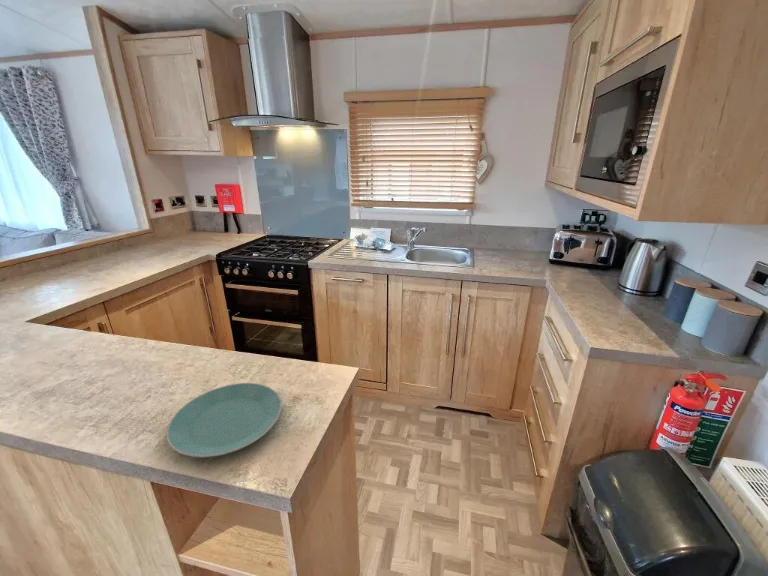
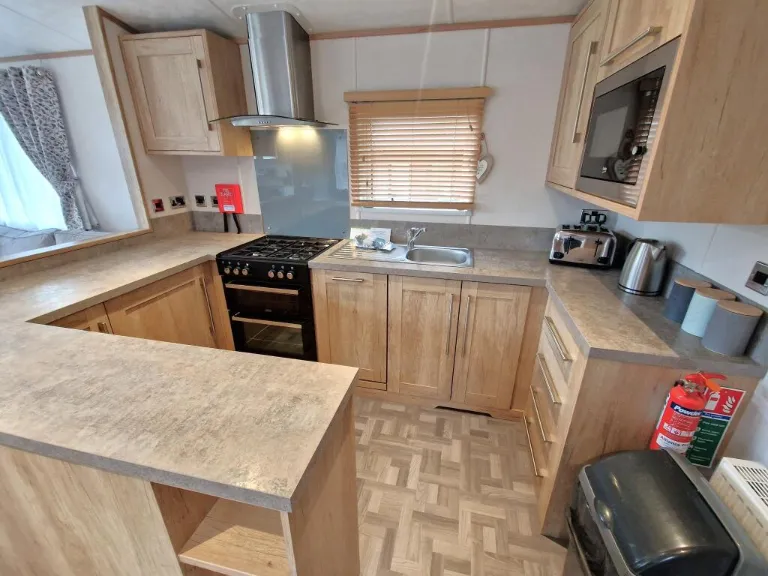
- plate (228, 418)
